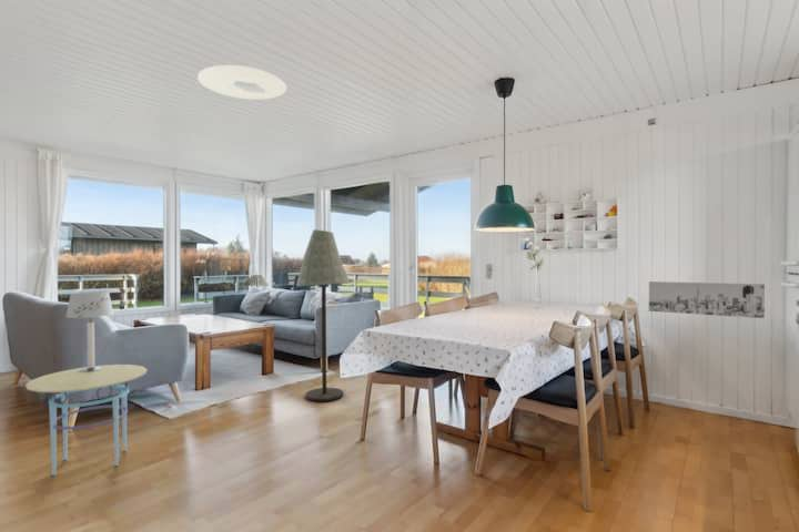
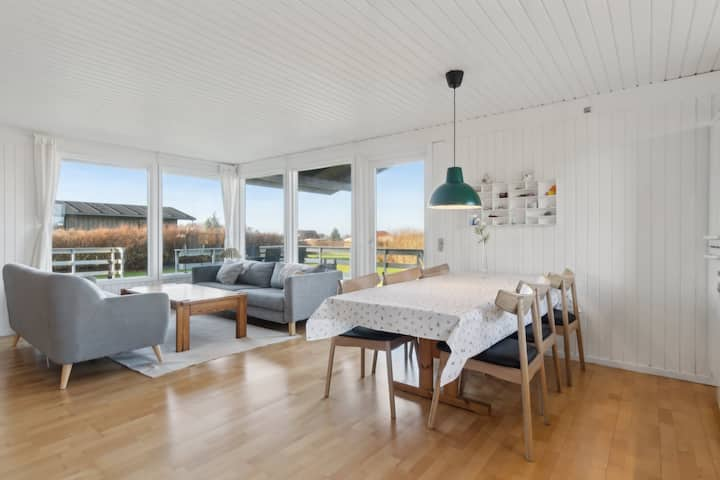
- table lamp (90, 330)
- side table (93, 423)
- ceiling light (243, 80)
- wall art (702, 298)
- floor lamp (323, 313)
